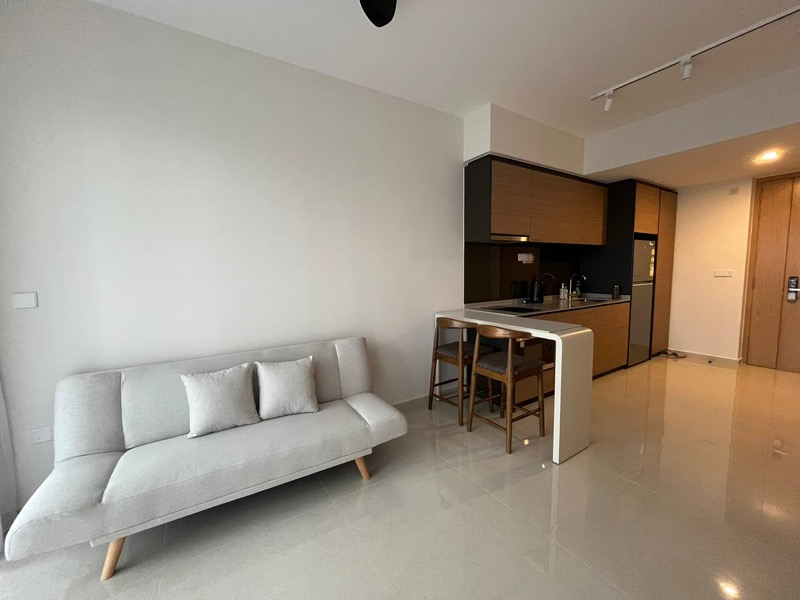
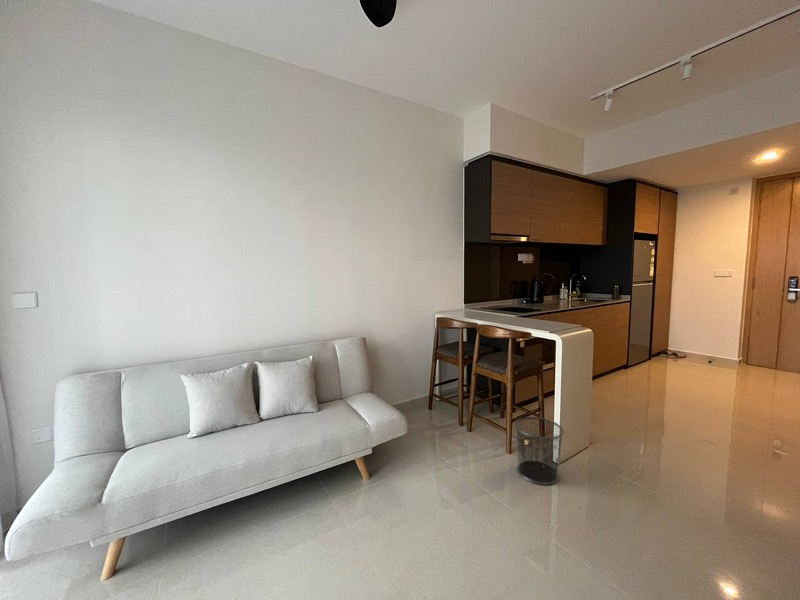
+ waste bin (537, 449)
